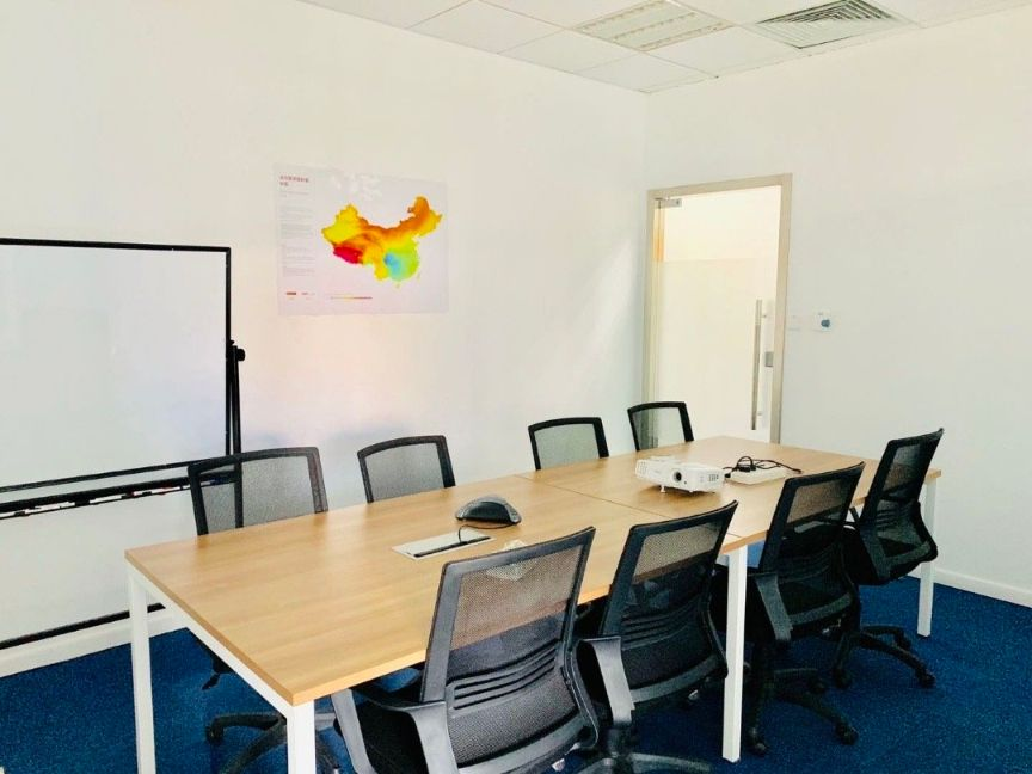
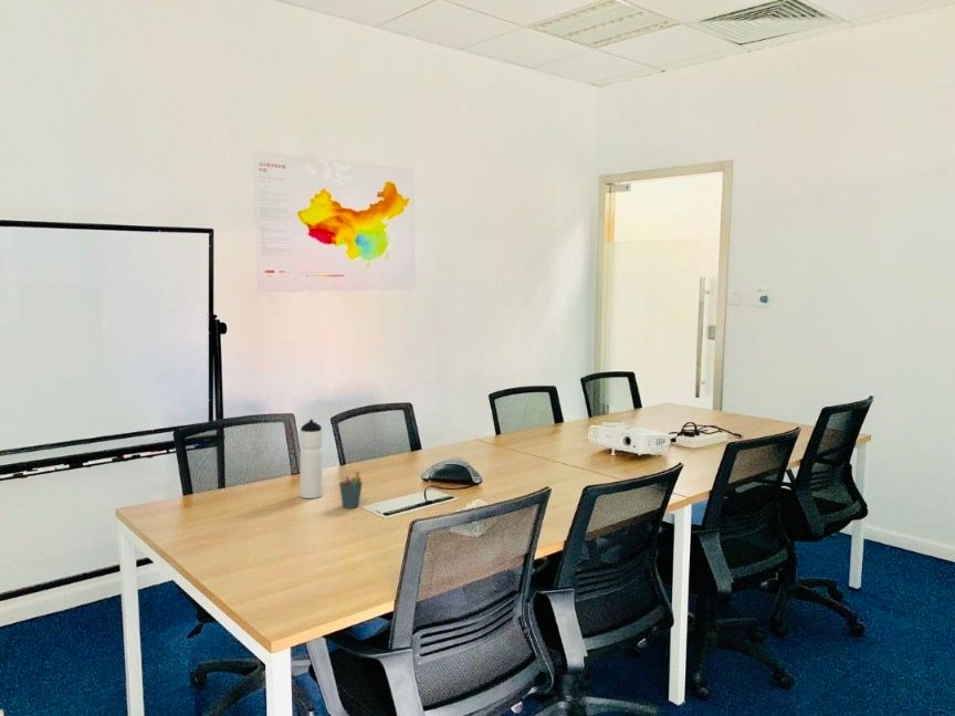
+ pen holder (350, 487)
+ water bottle (311, 457)
